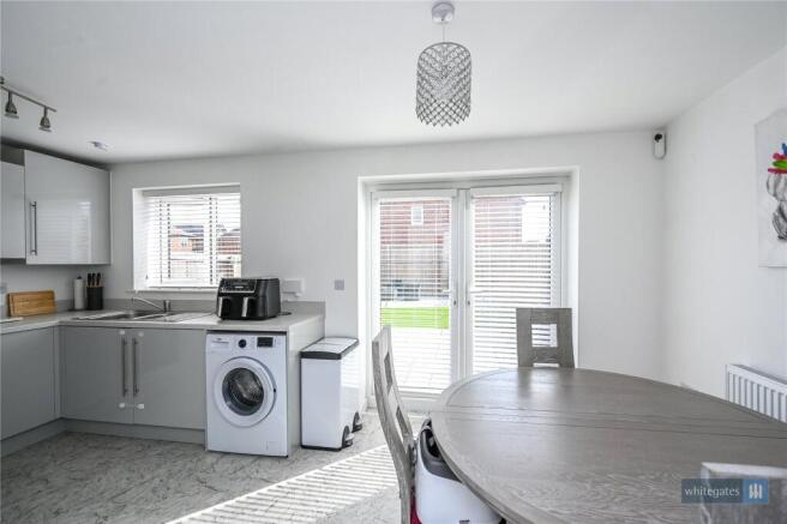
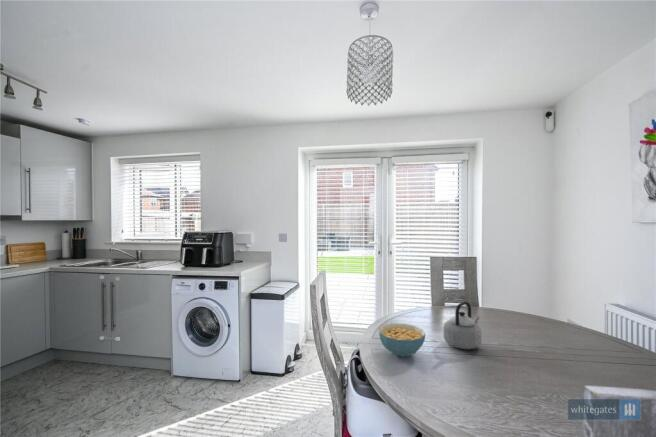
+ cereal bowl (401, 342)
+ teapot (464, 322)
